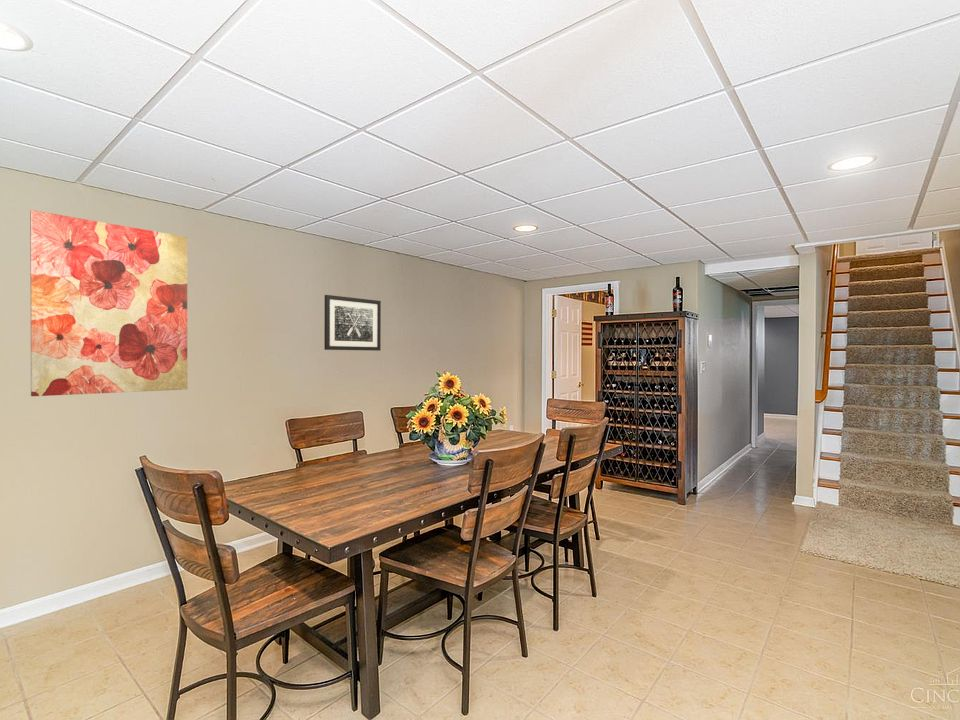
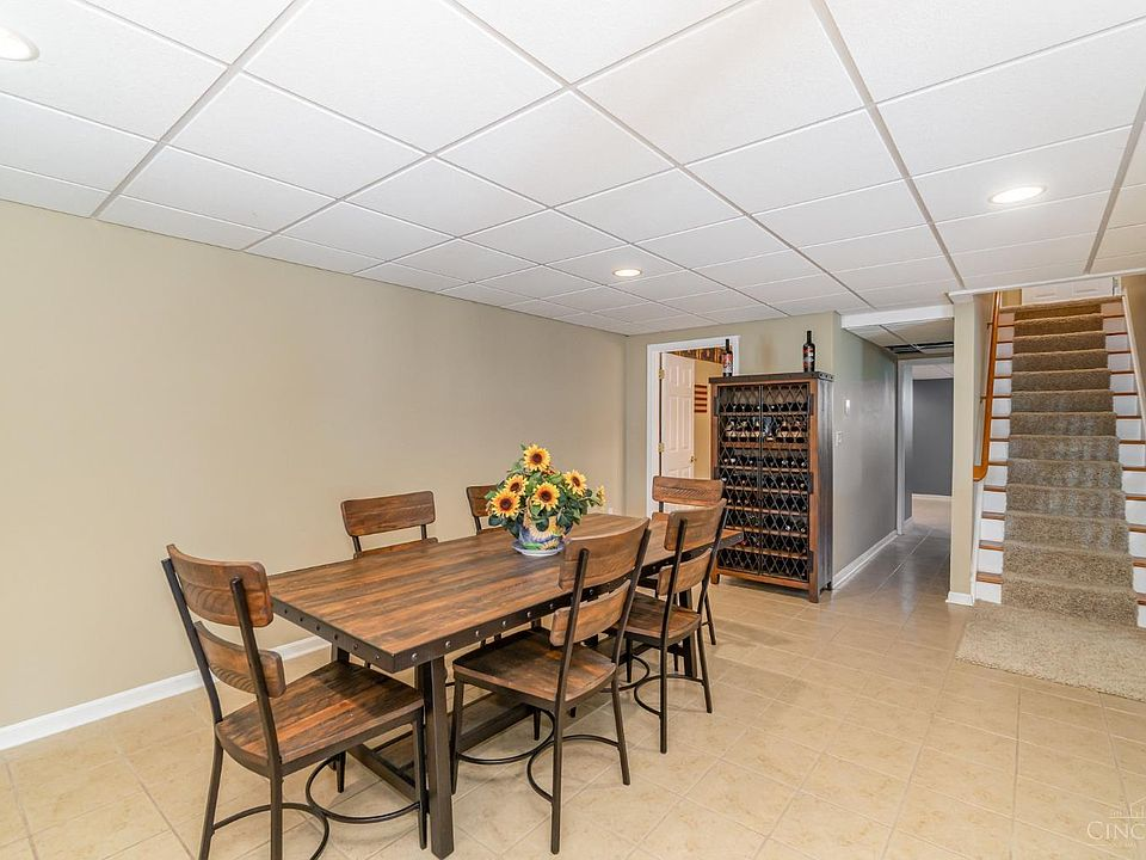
- wall art (353, 324)
- wall art (116, 308)
